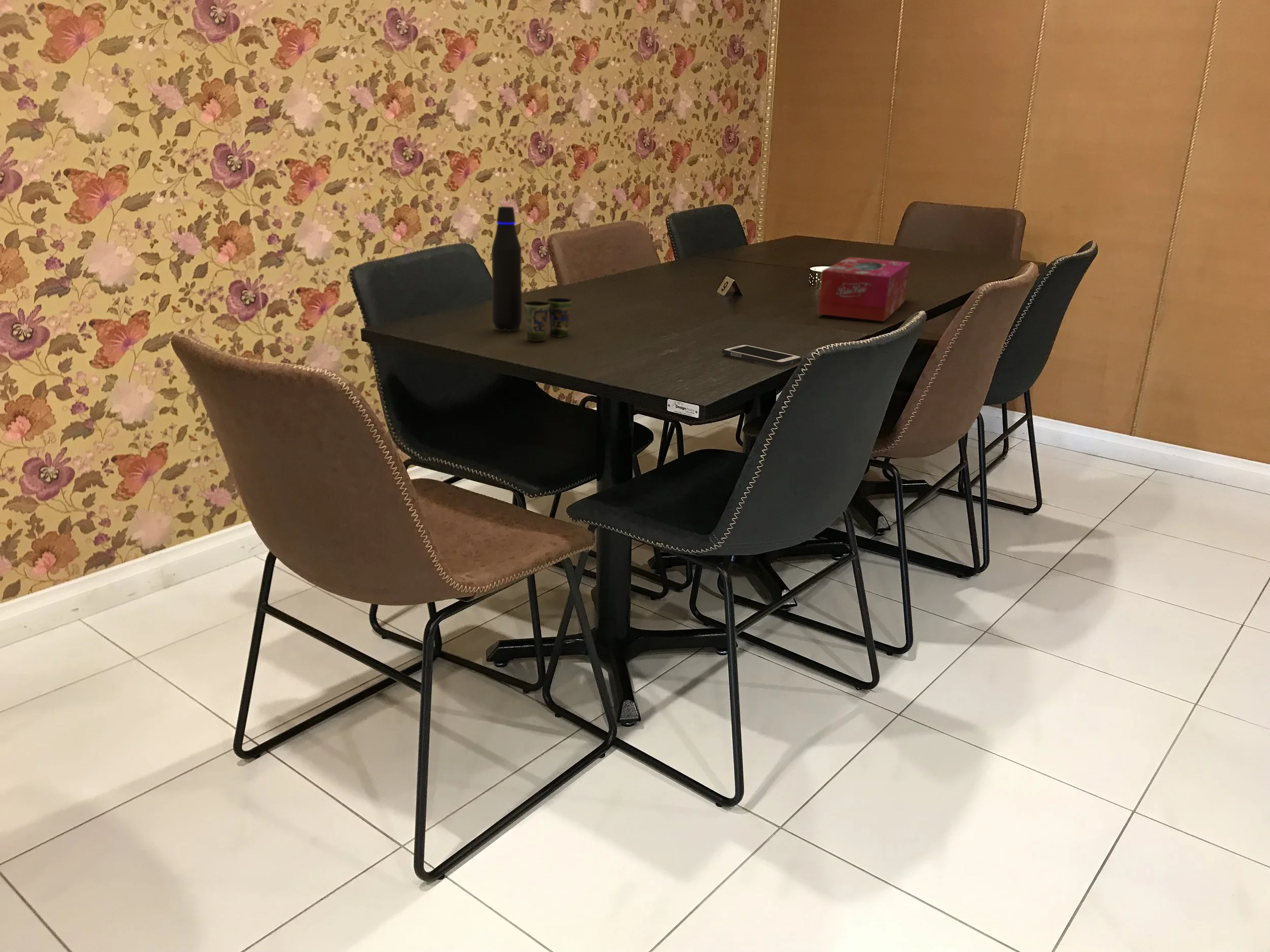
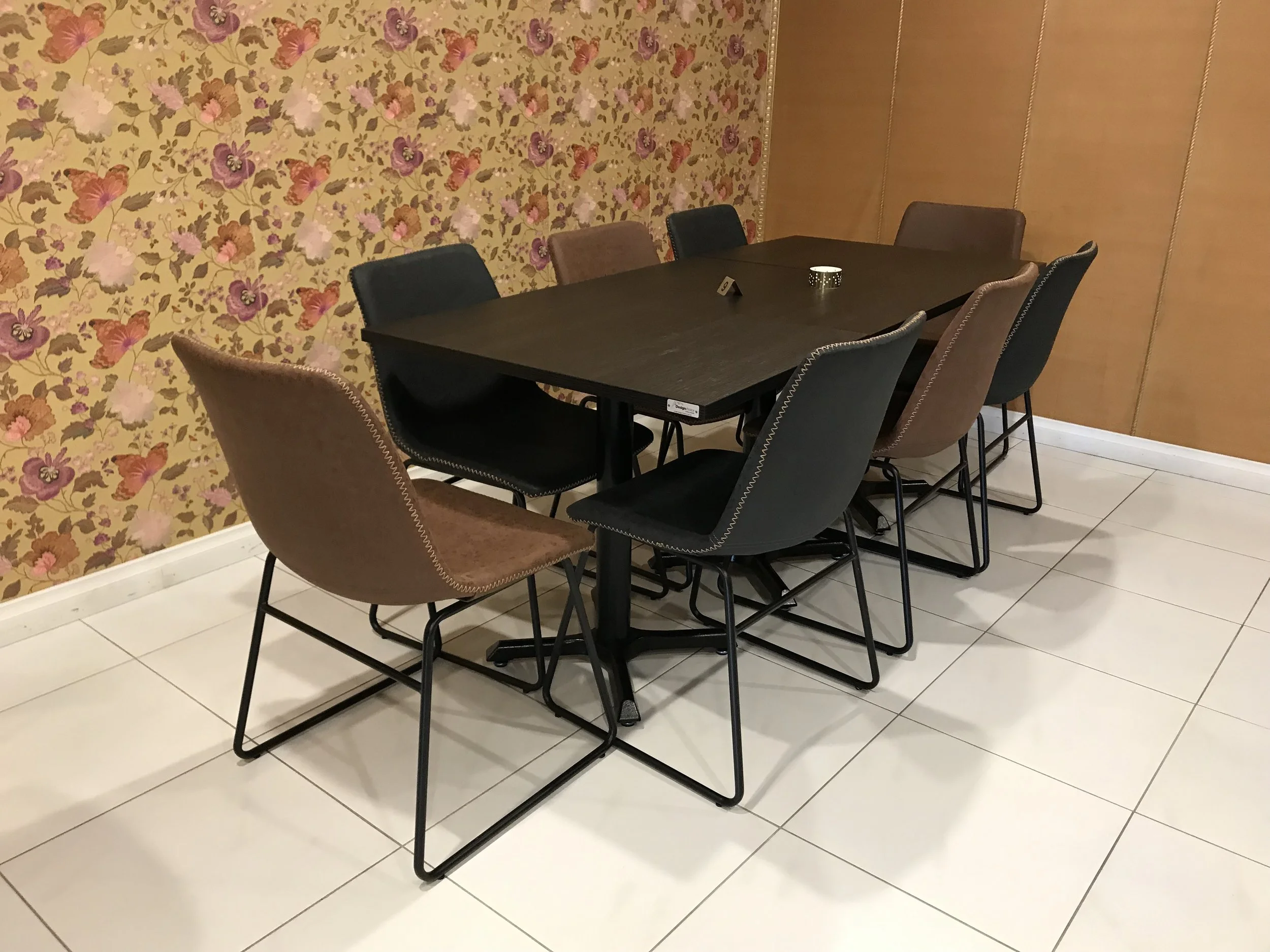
- tissue box (865, 287)
- water bottle (506, 270)
- cell phone (761, 355)
- cup (546, 319)
